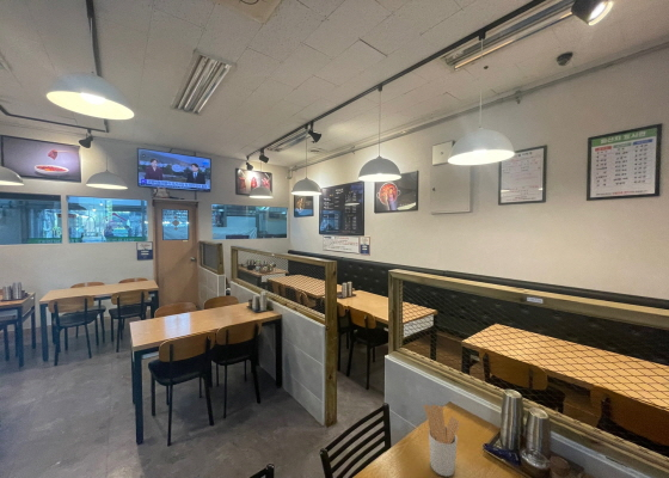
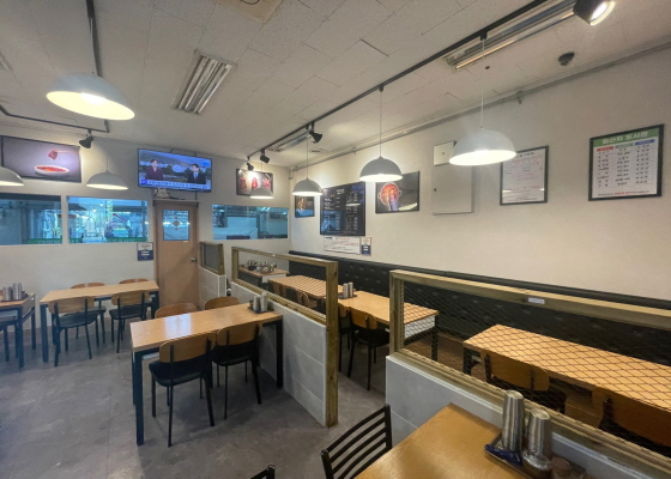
- utensil holder (438, 436)
